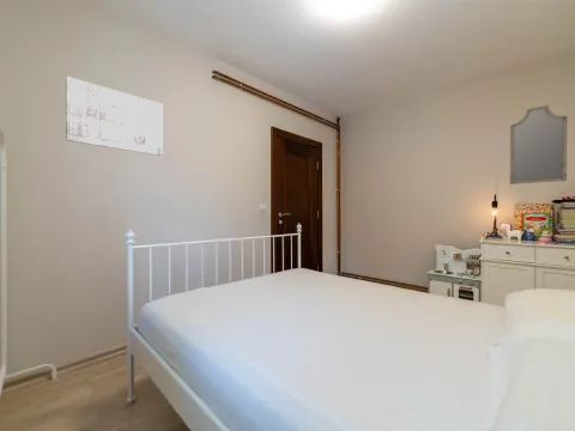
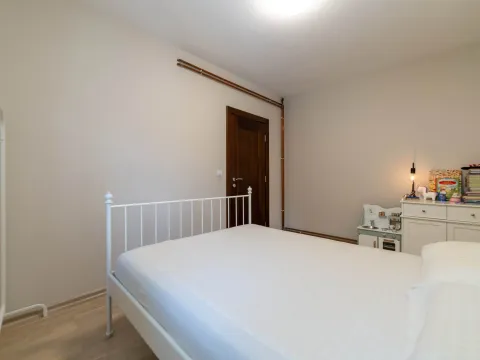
- home mirror (537, 145)
- wall art (119, 120)
